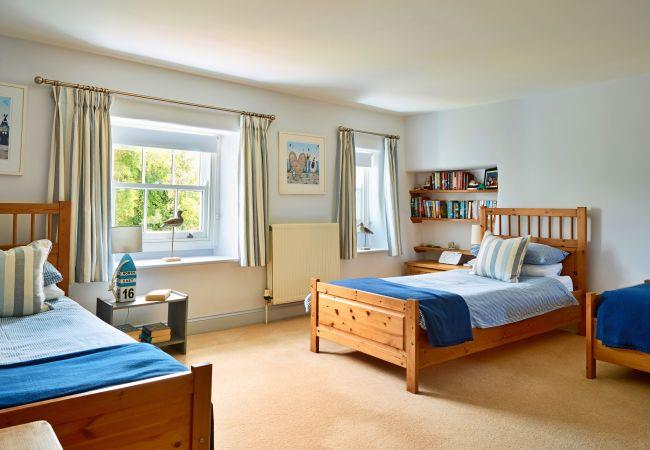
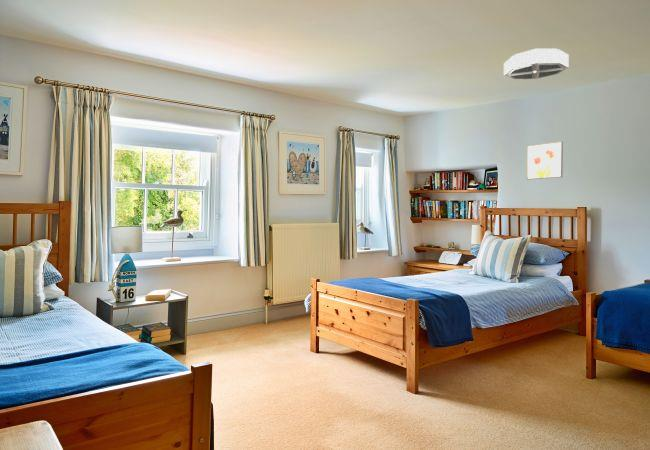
+ ceiling light (535, 65)
+ wall art (544, 161)
